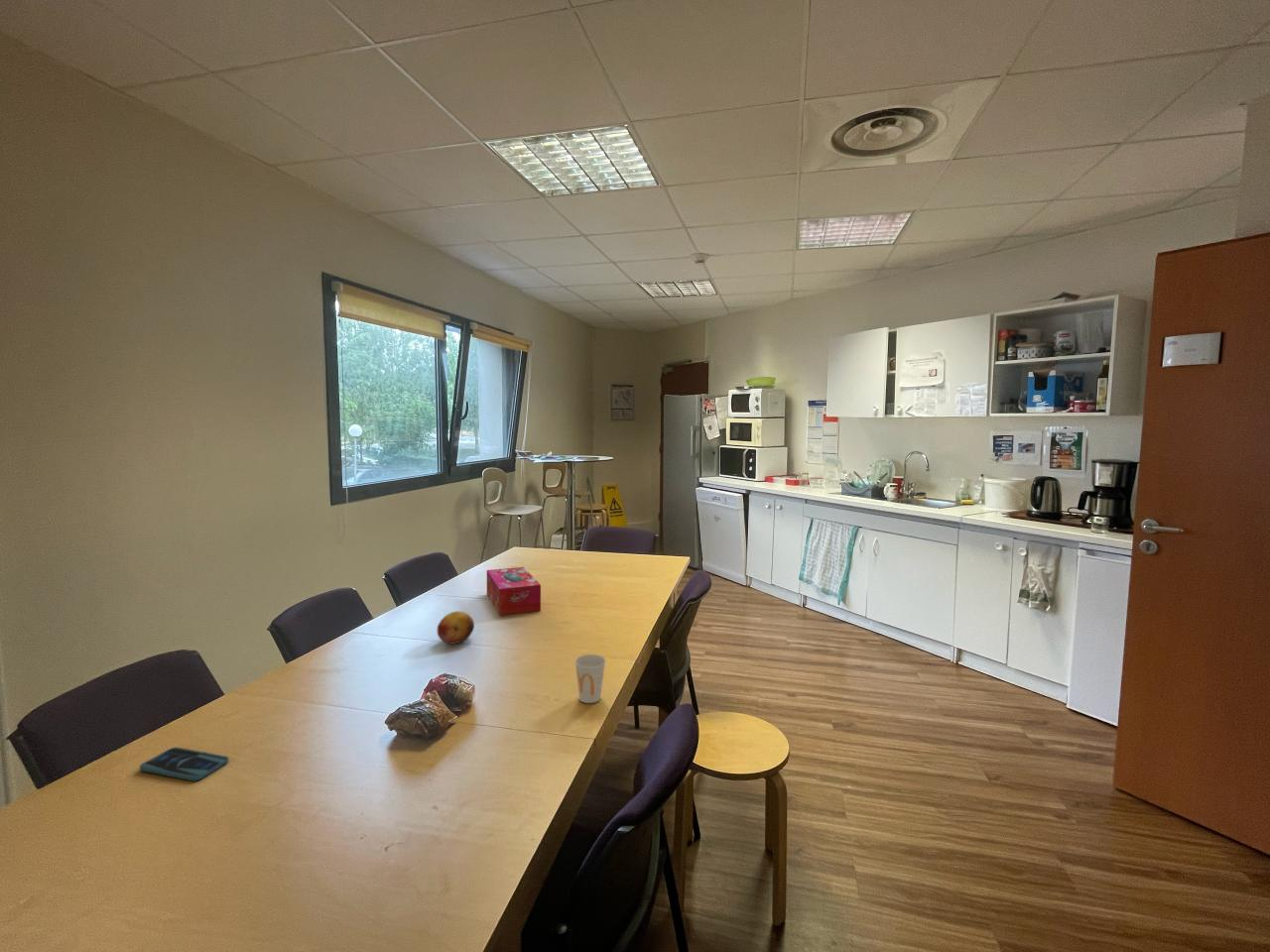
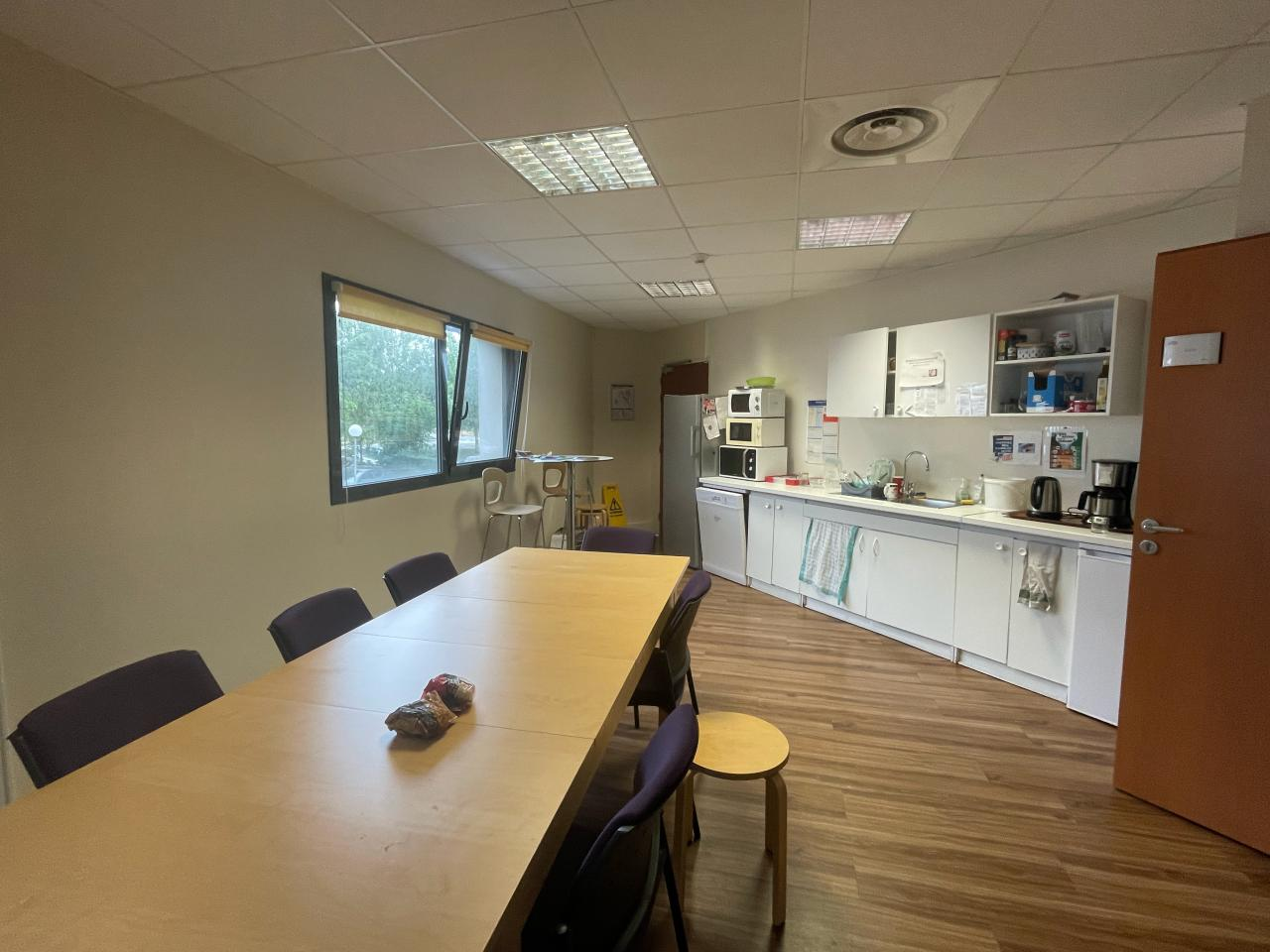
- cup (589, 679)
- fruit (456, 626)
- tissue box (512, 589)
- smartphone (185, 763)
